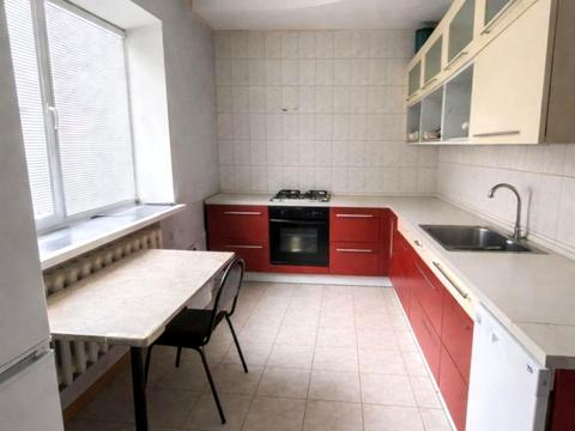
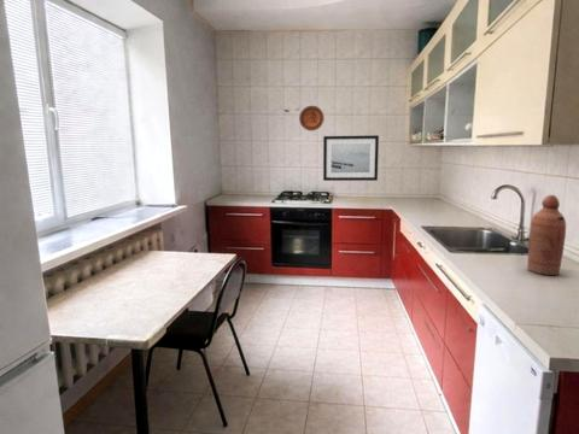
+ decorative plate (311, 118)
+ bottle (546, 233)
+ wall art (350, 158)
